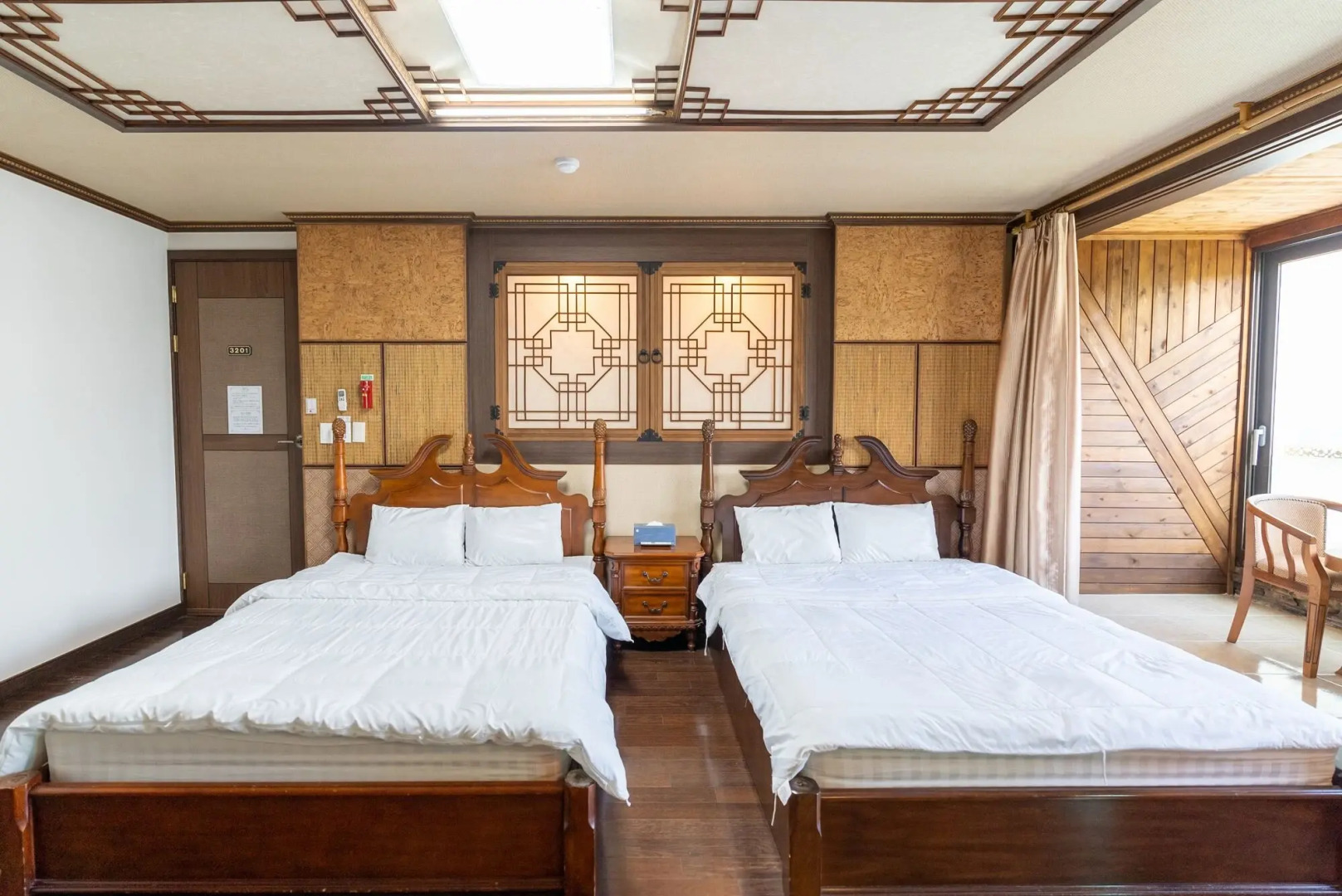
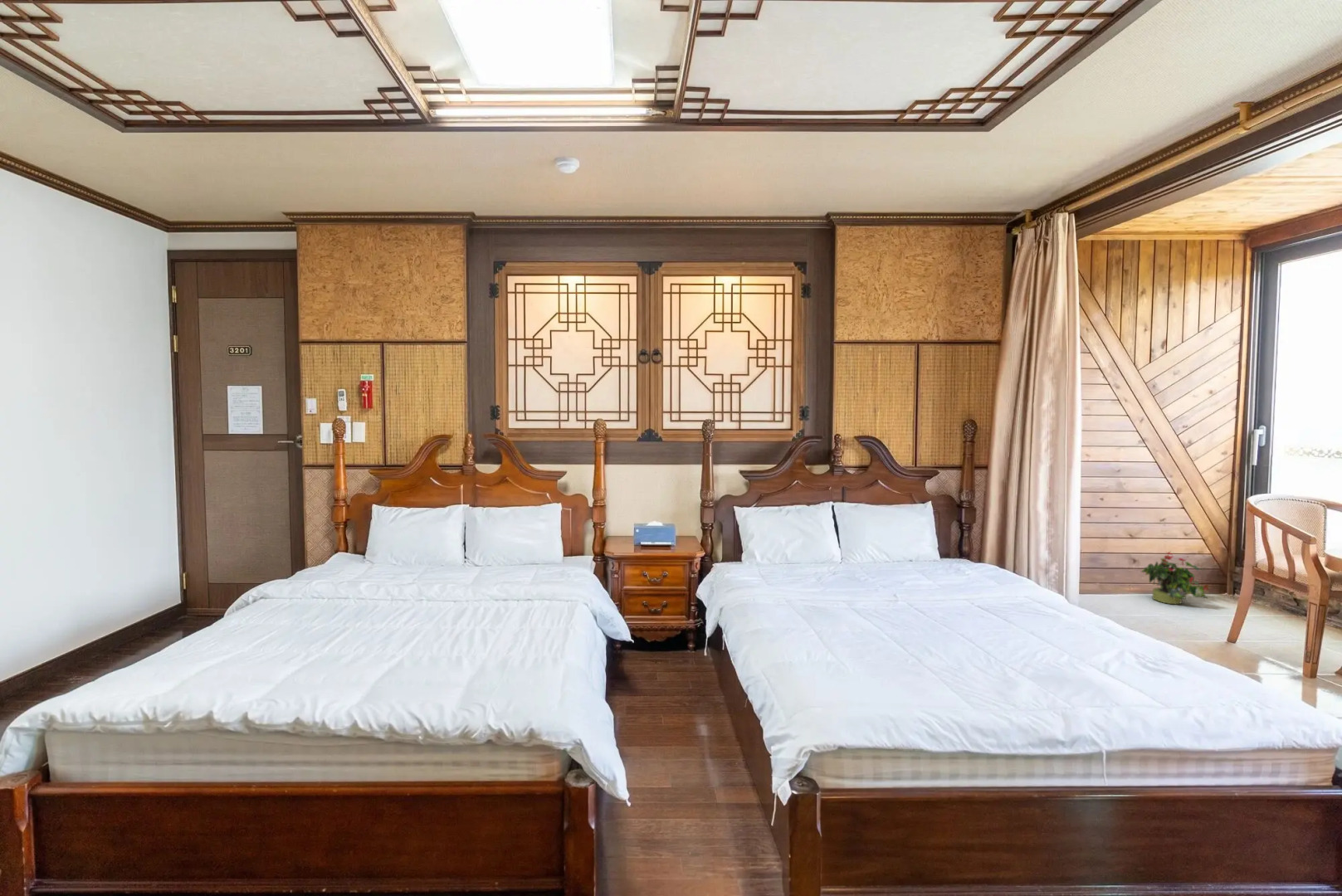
+ potted plant (1175, 577)
